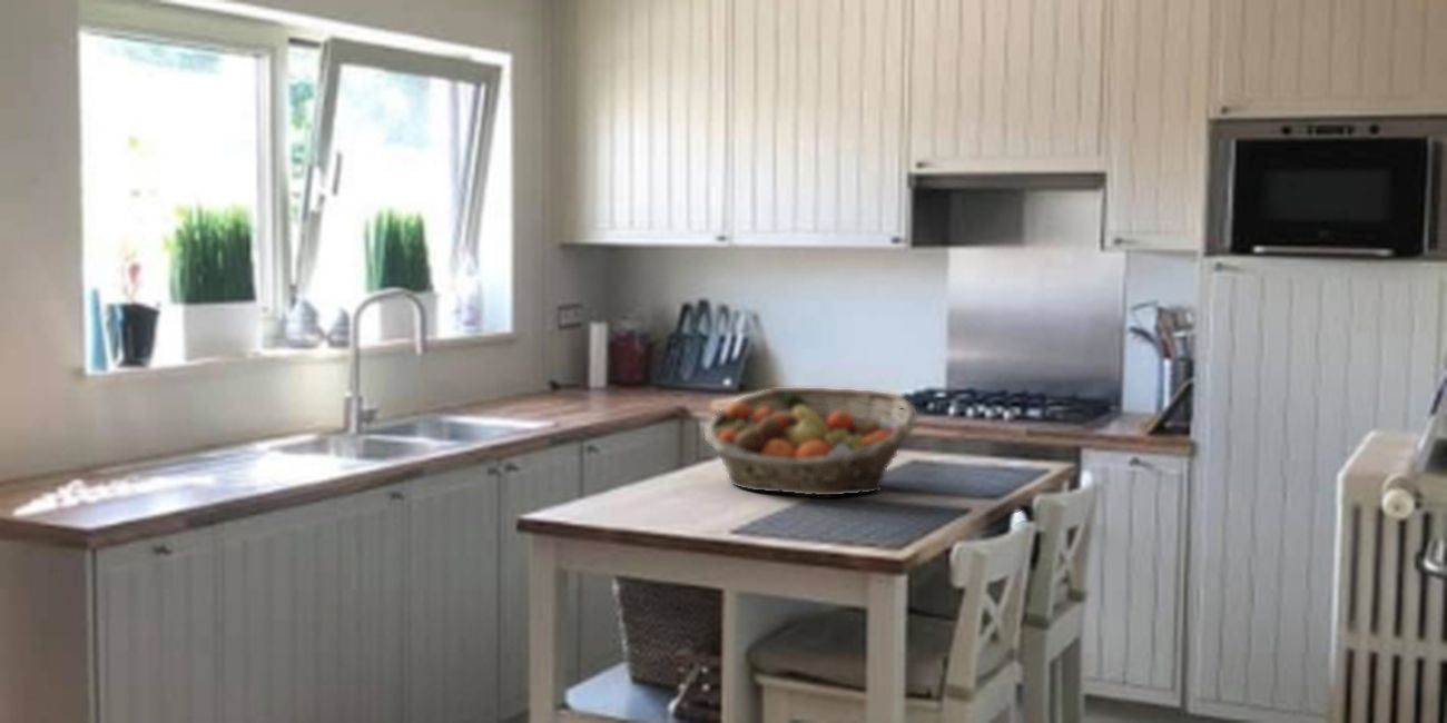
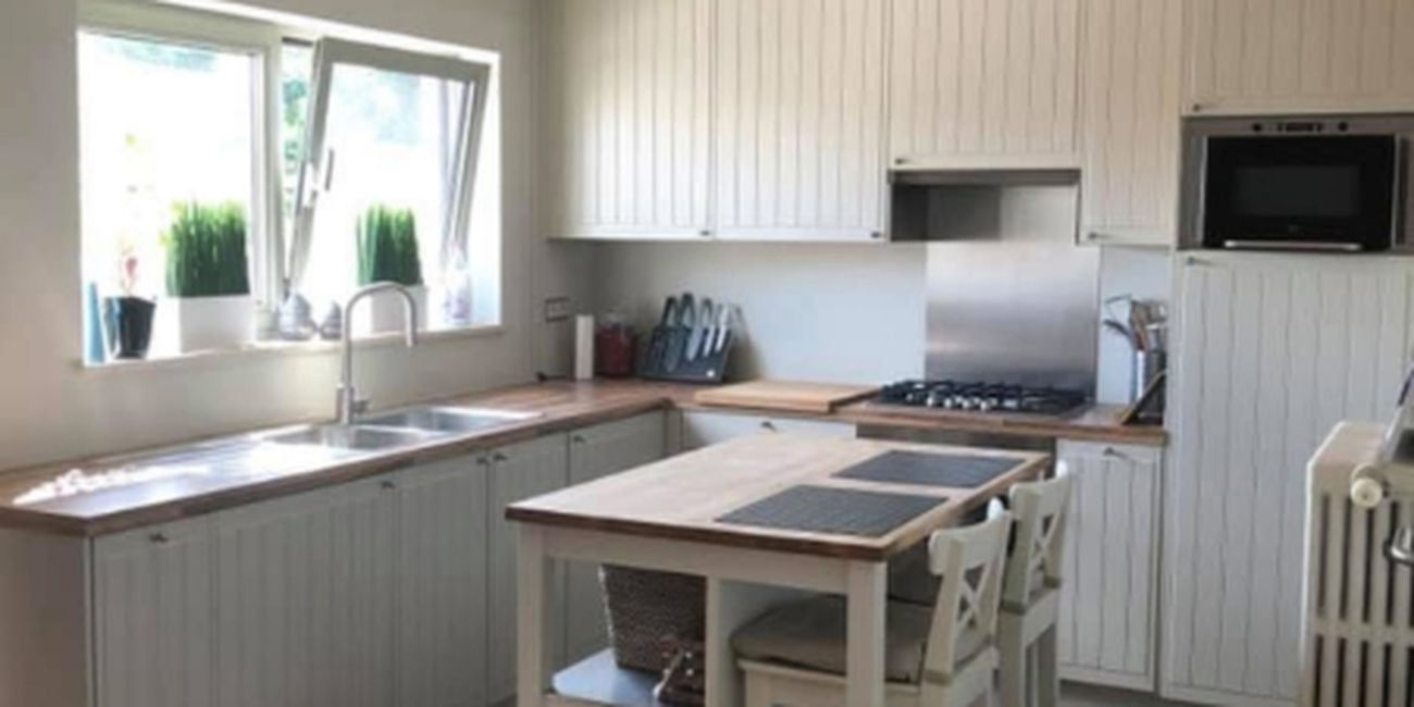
- fruit basket (809, 439)
